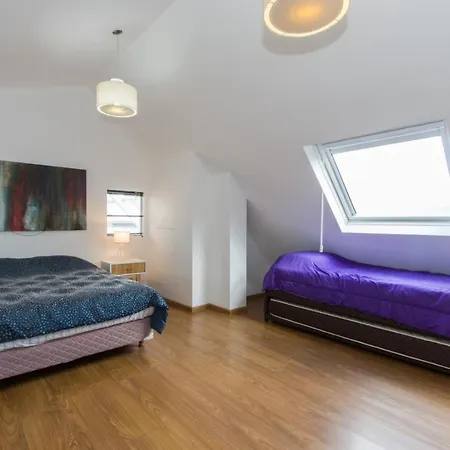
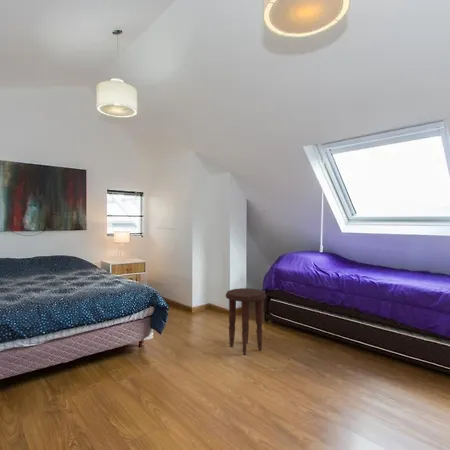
+ side table (245, 320)
